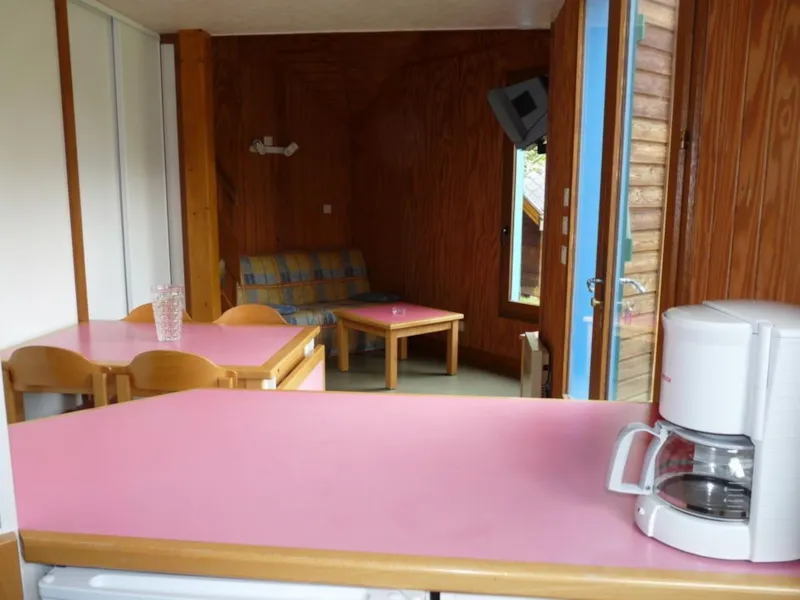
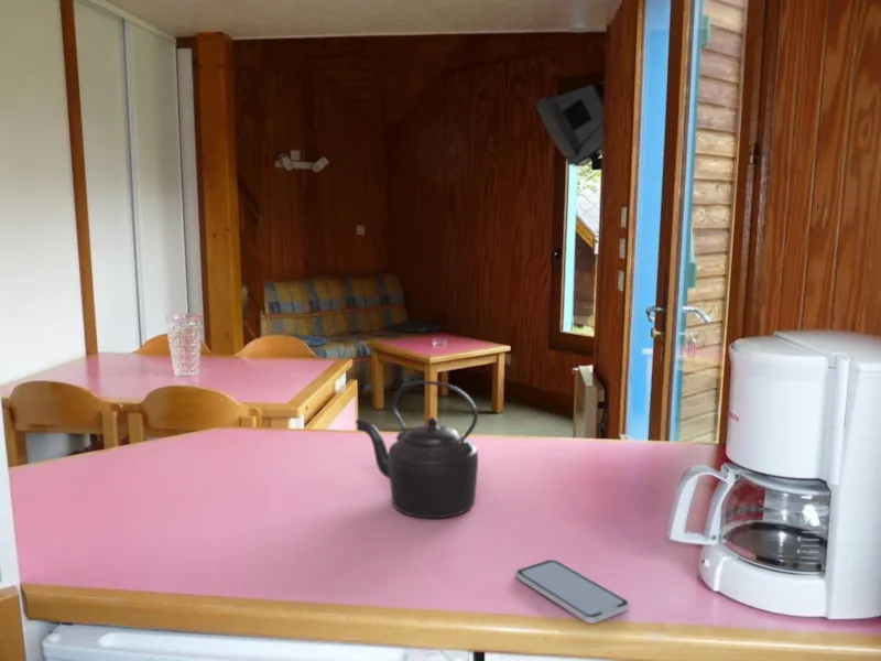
+ smartphone (569, 588)
+ kettle (413, 438)
